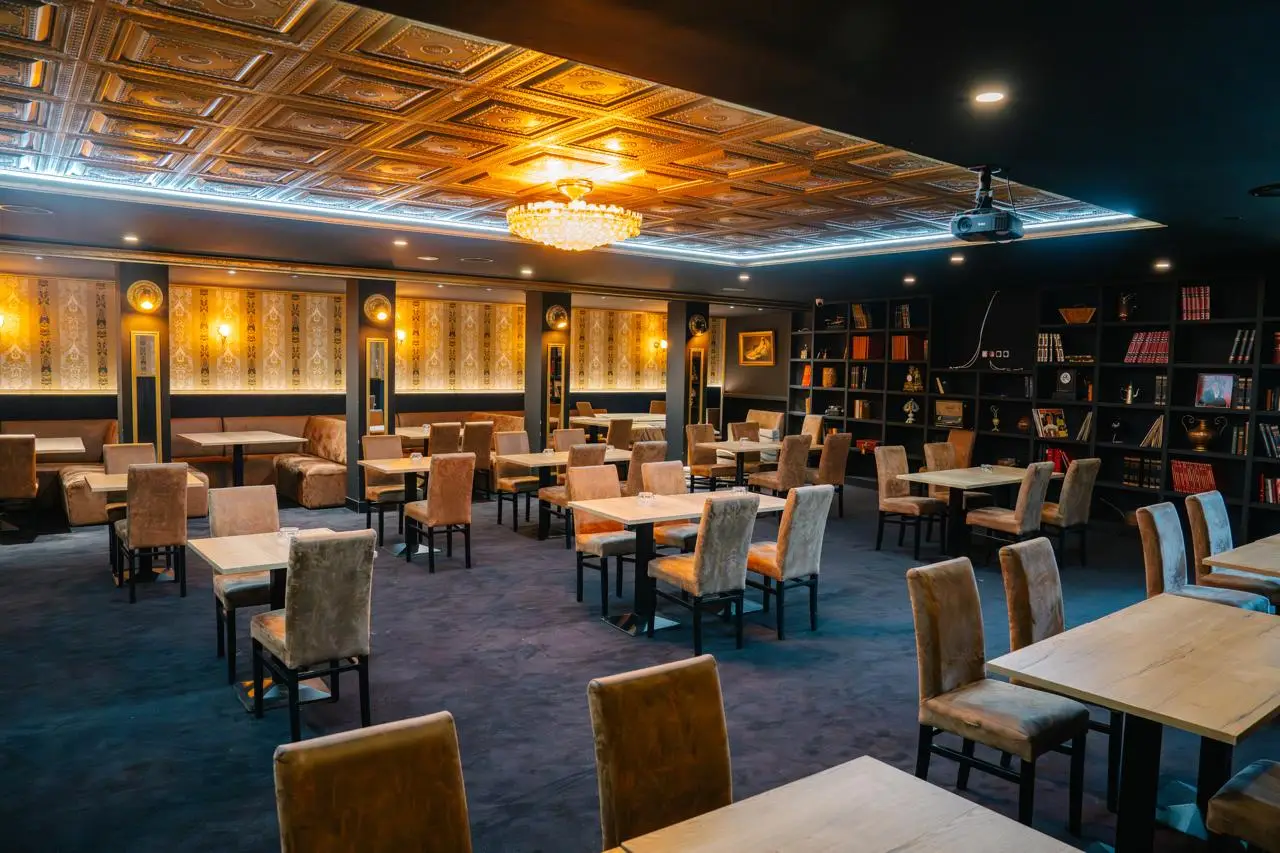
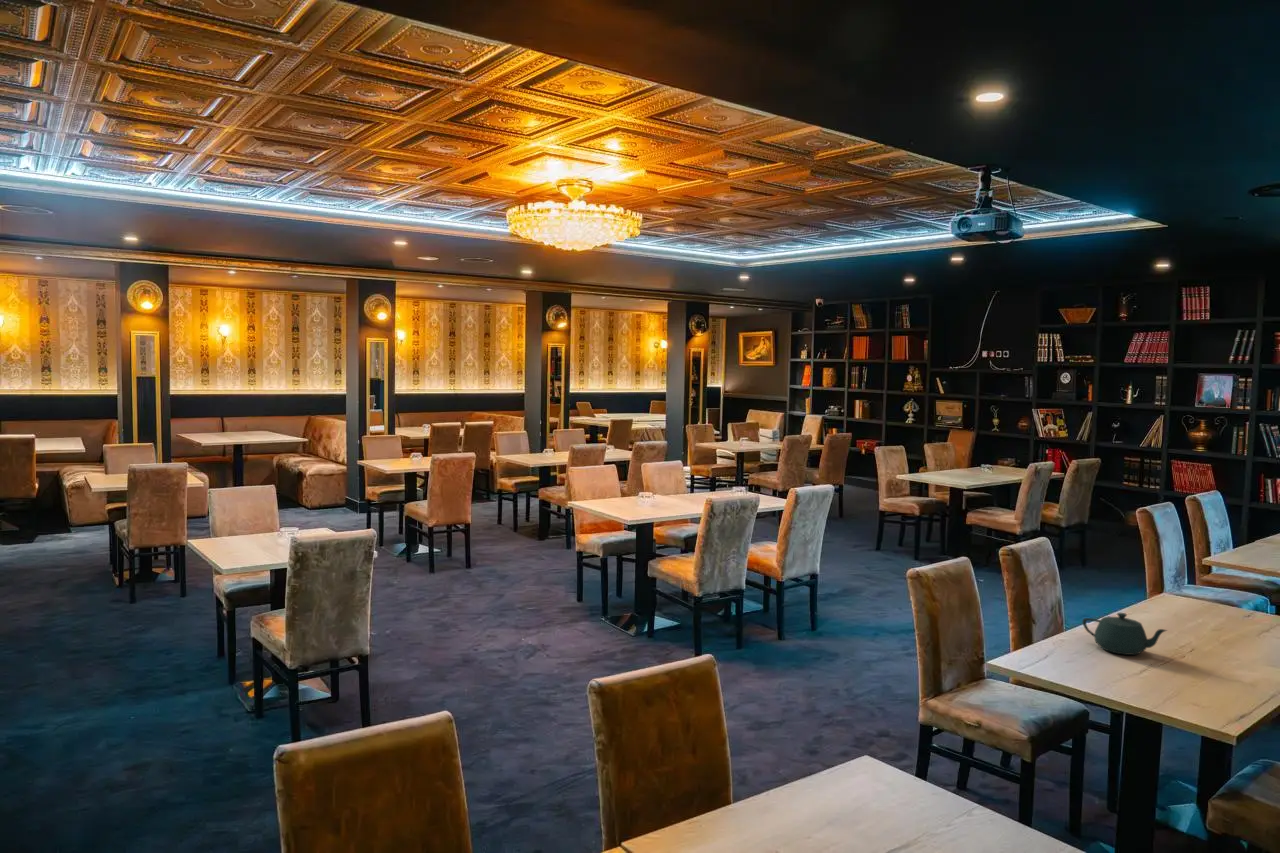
+ teapot (1123, 632)
